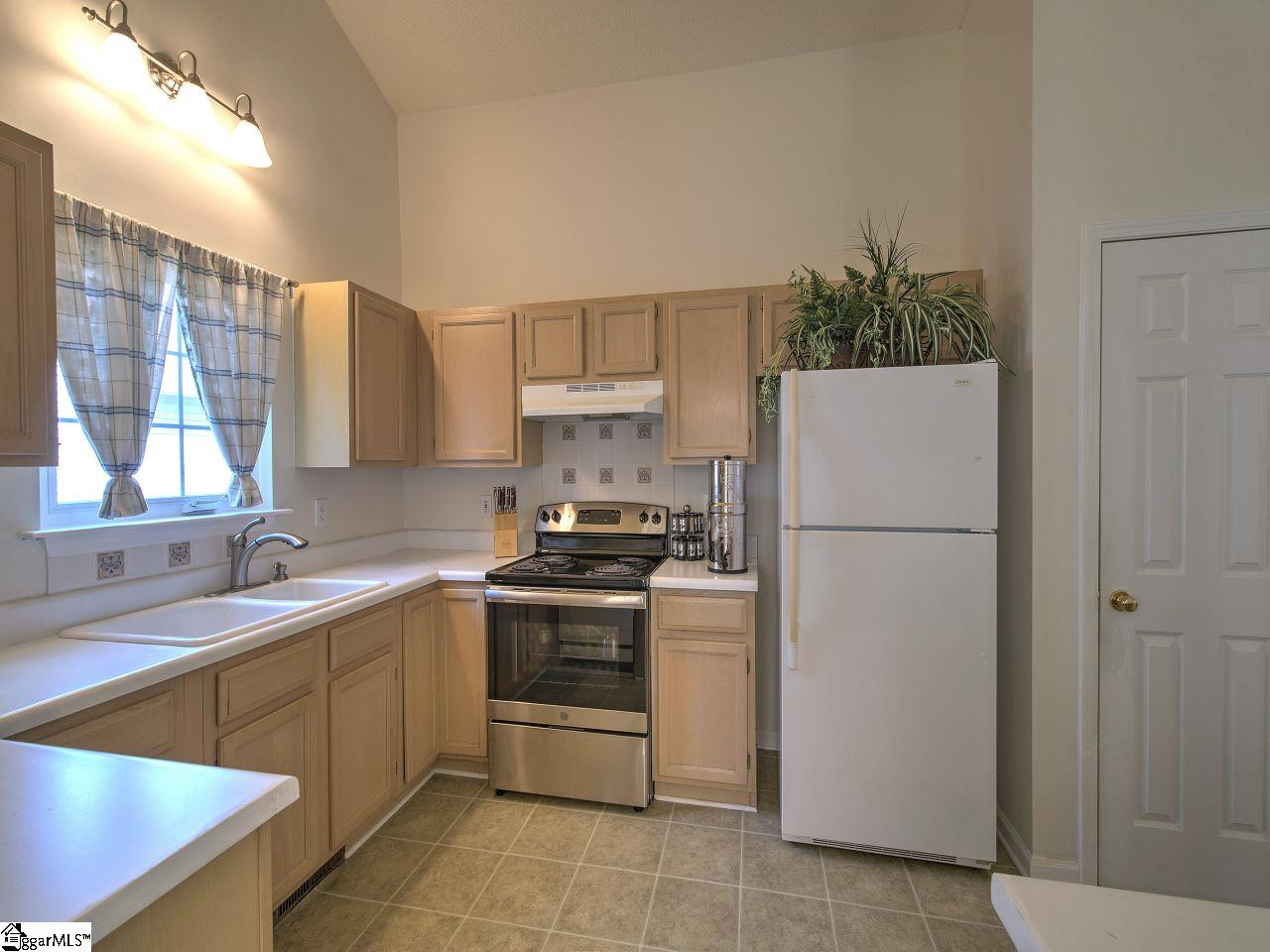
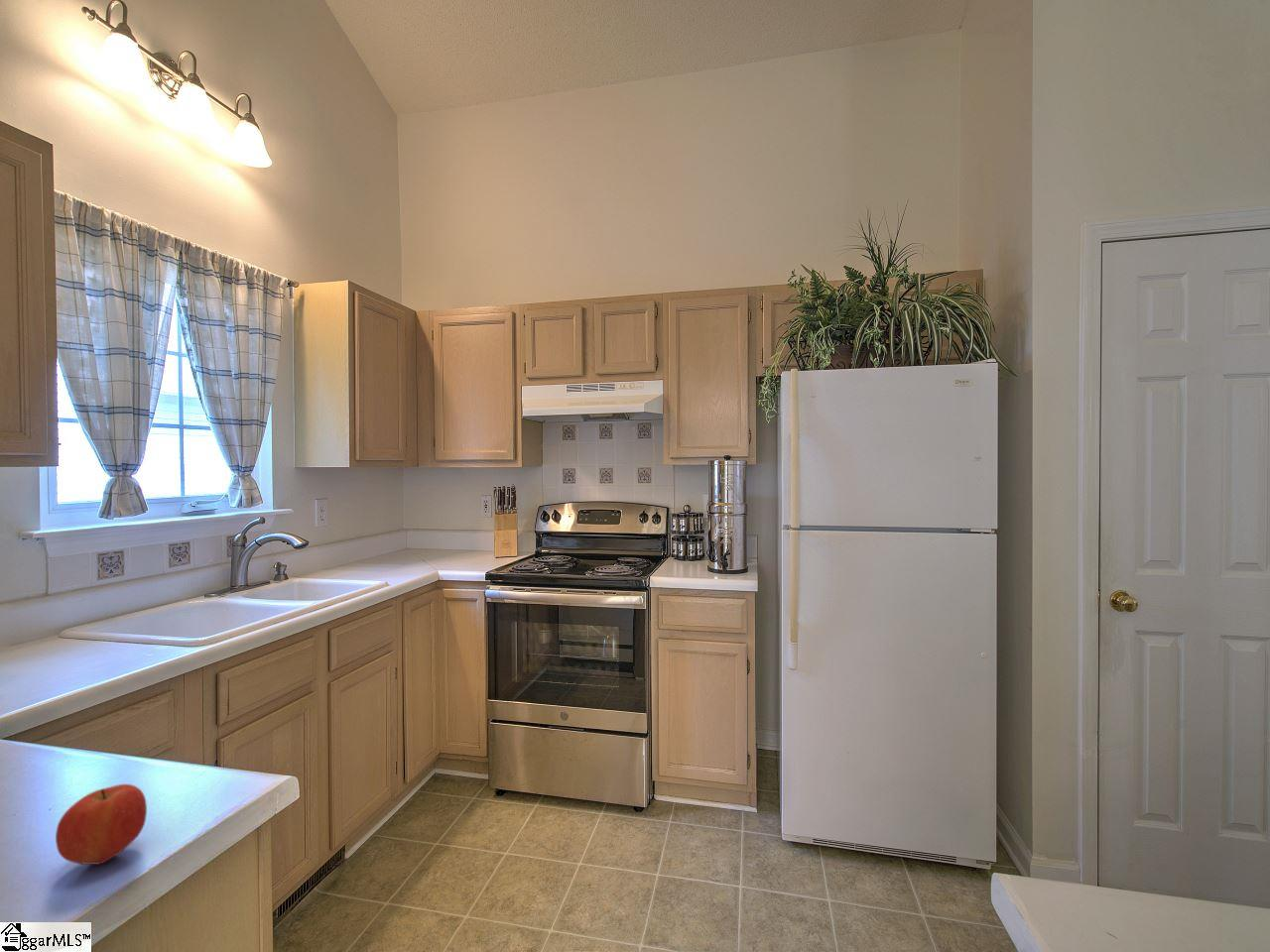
+ apple (104, 822)
